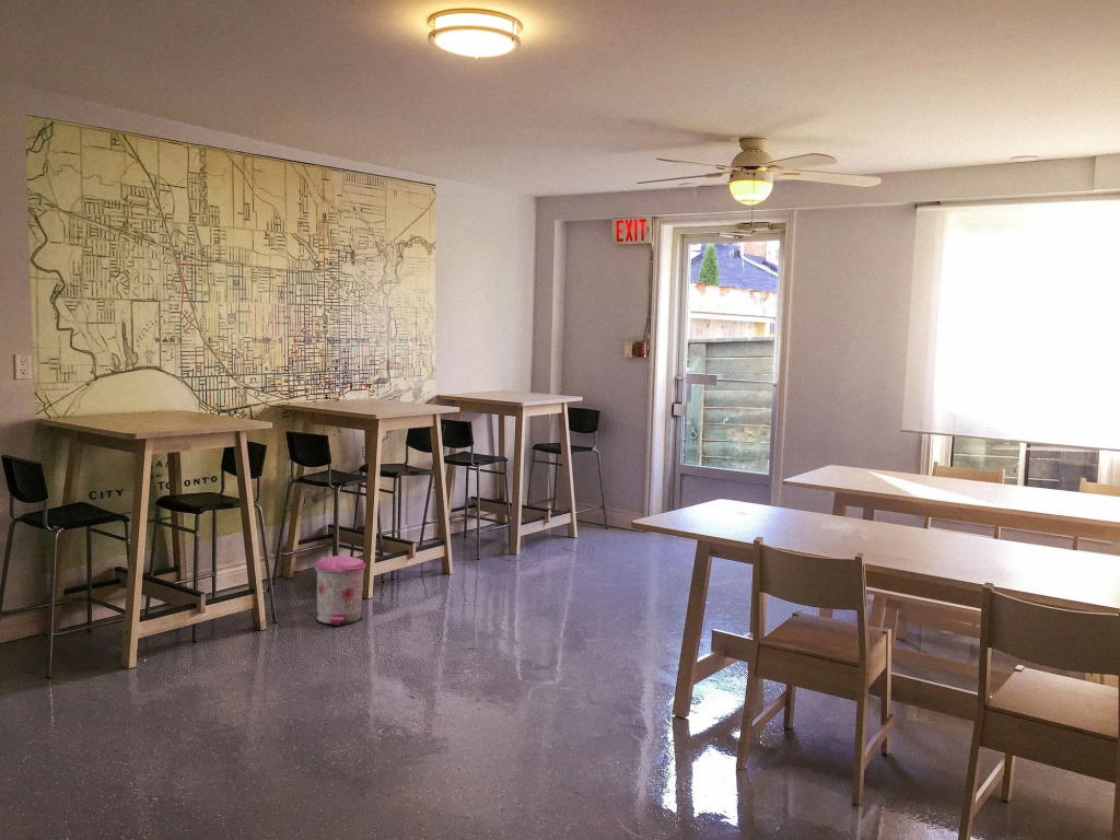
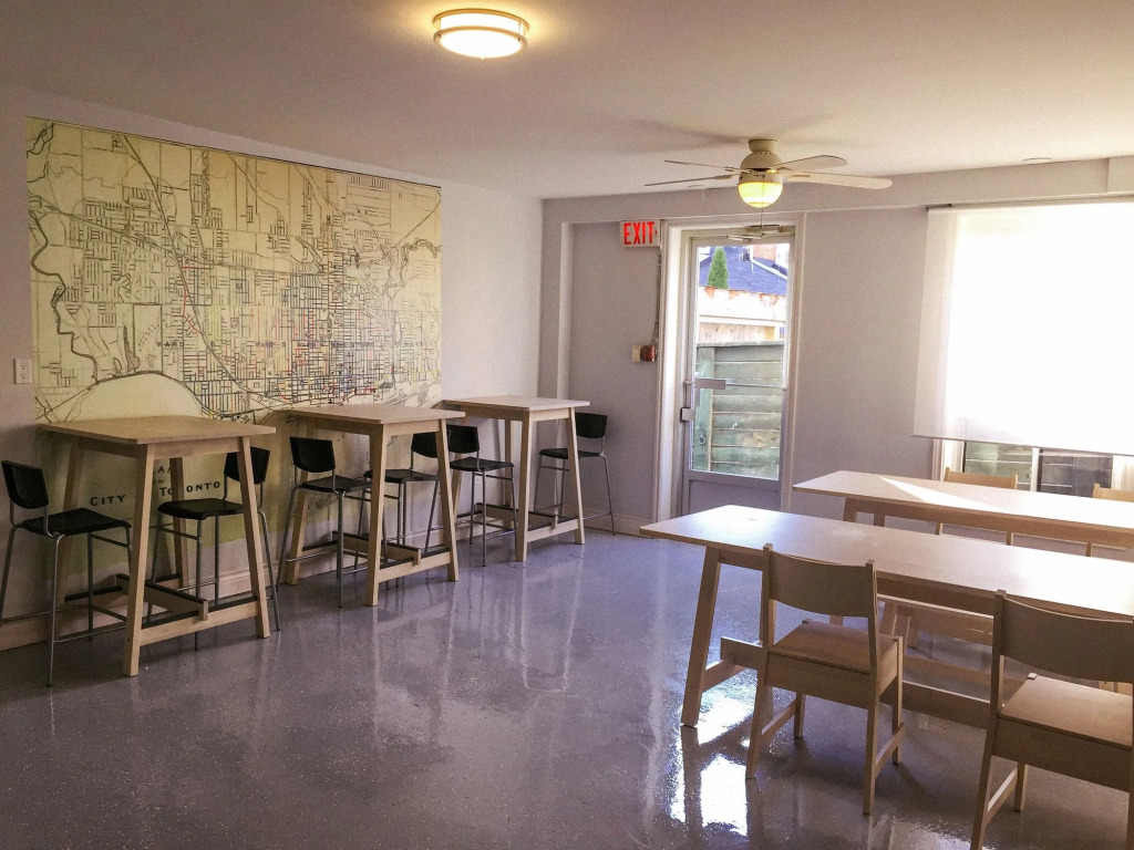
- trash can (339, 588)
